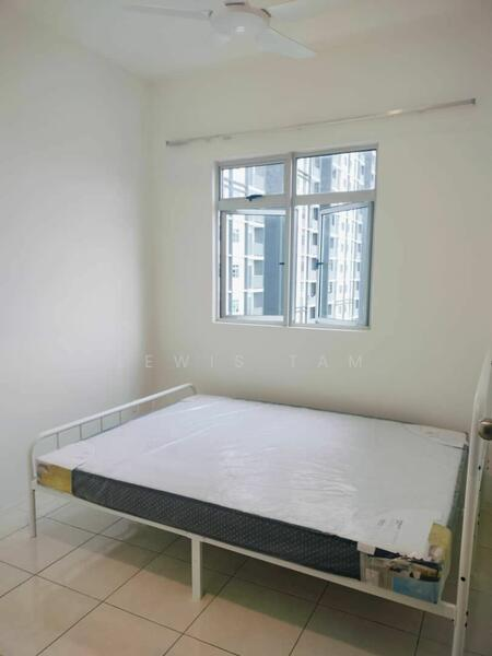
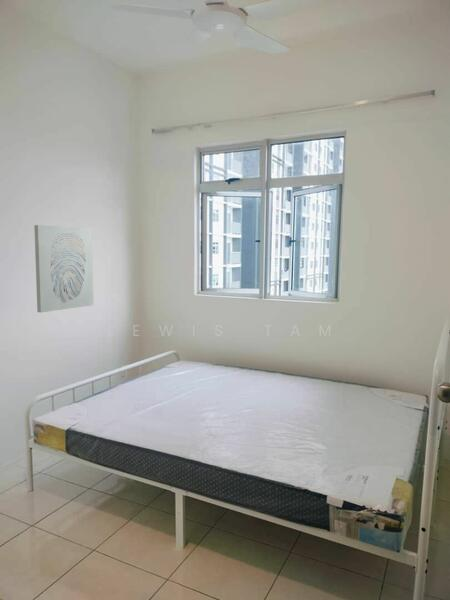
+ wall art (66, 268)
